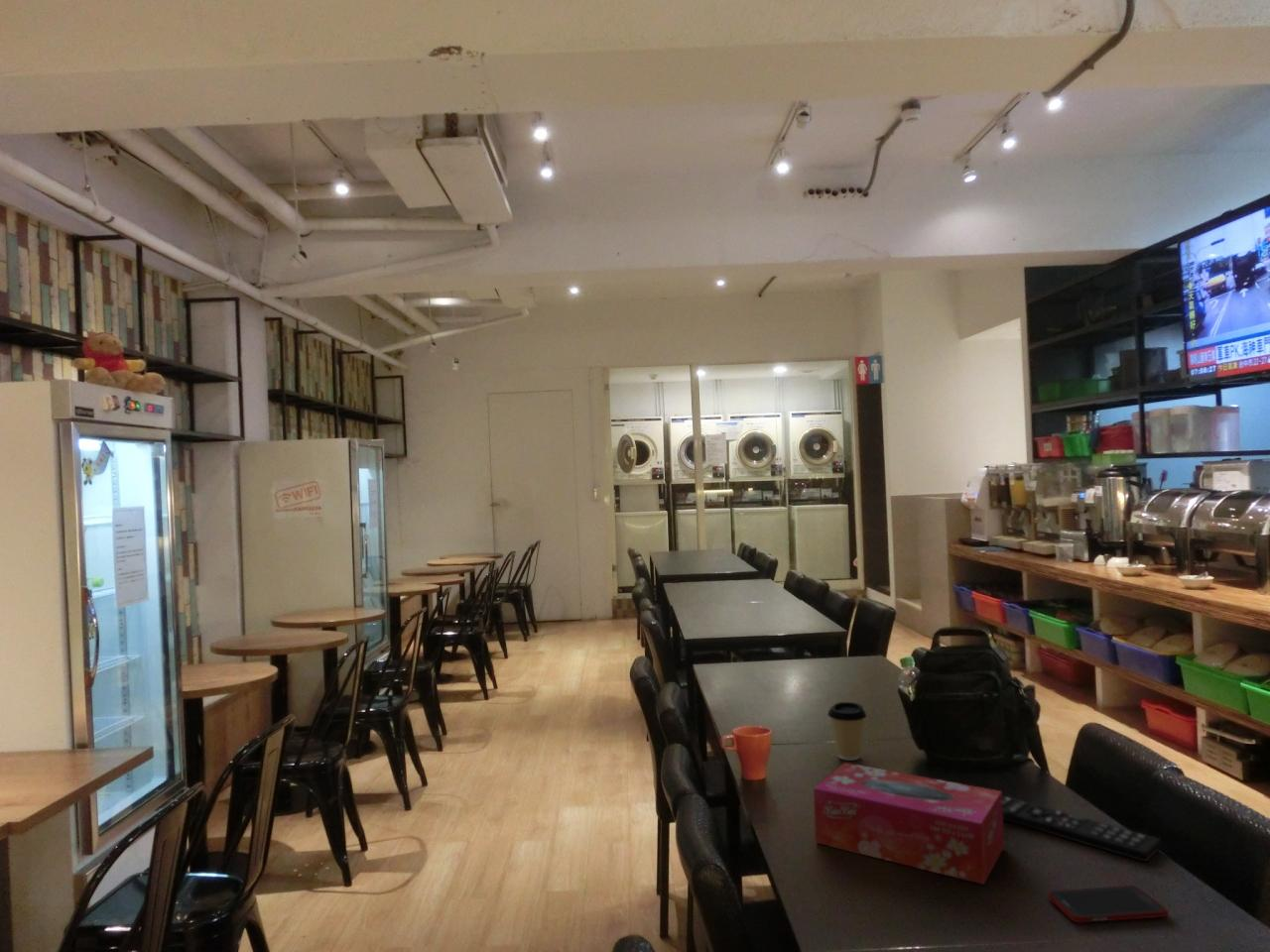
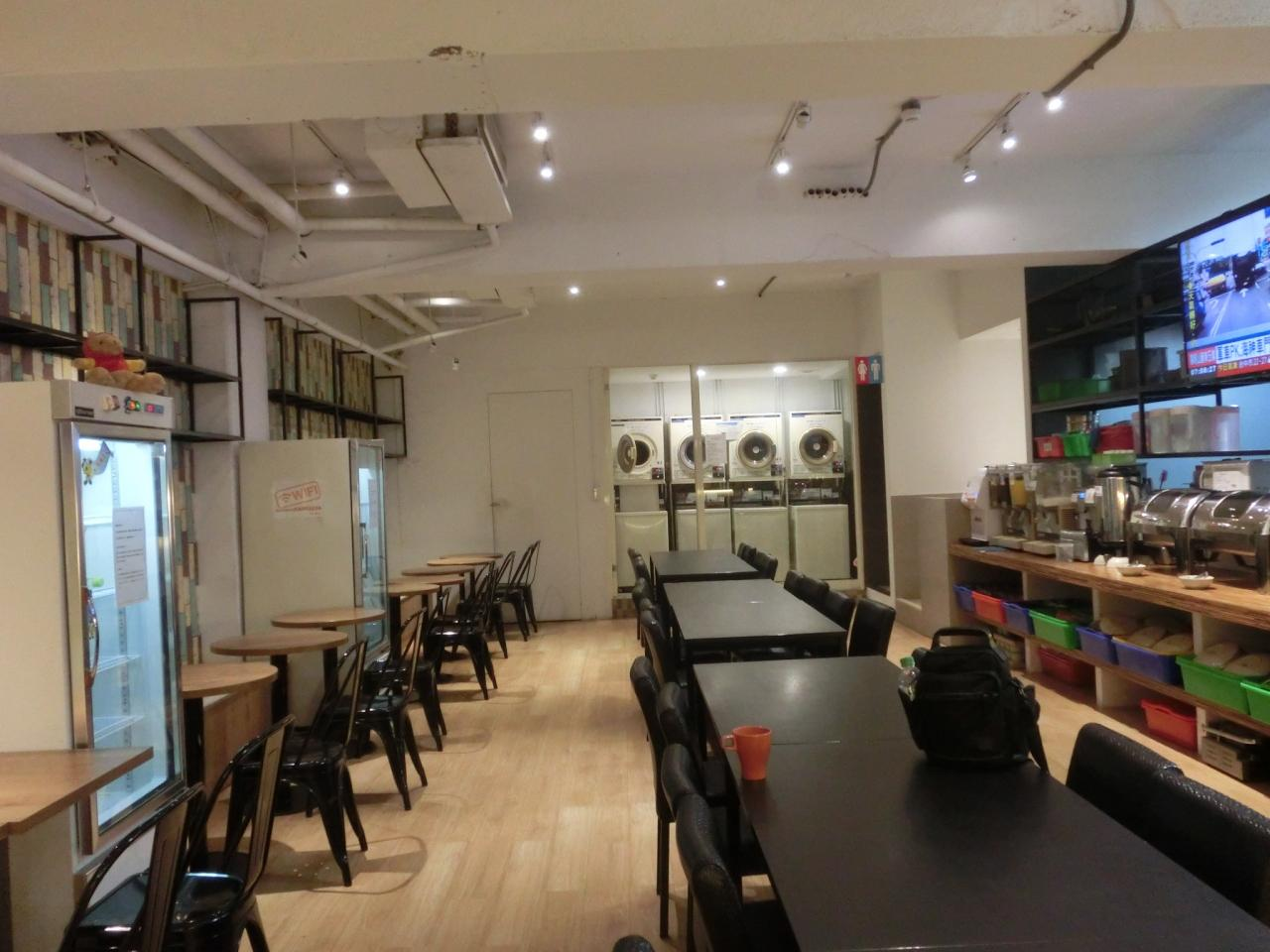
- cell phone (1106, 903)
- tissue box (907, 817)
- coffee cup (847, 731)
- remote control (1056, 821)
